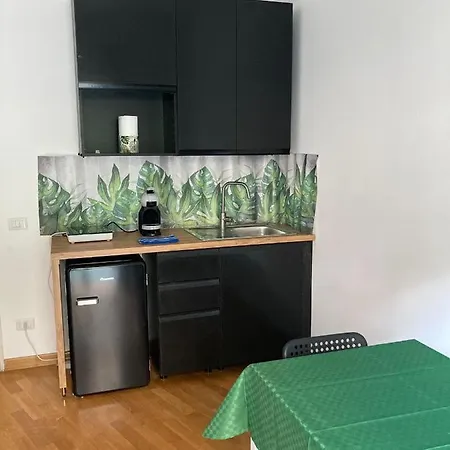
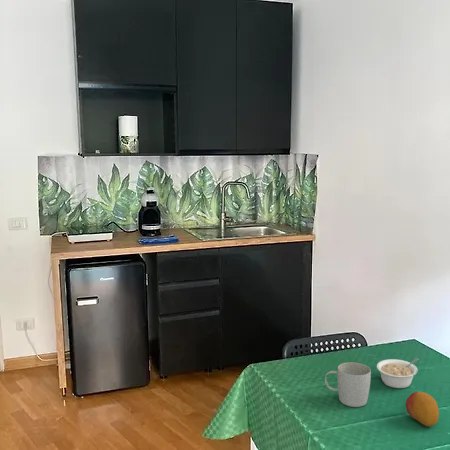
+ fruit (423, 407)
+ legume (397, 372)
+ mug (347, 383)
